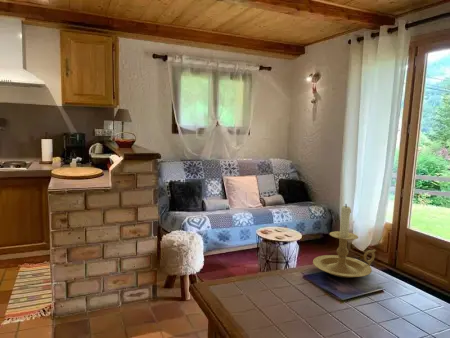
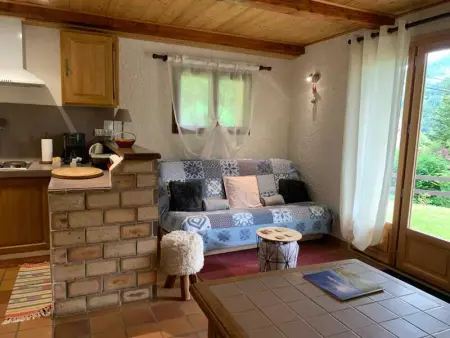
- candle holder (343, 238)
